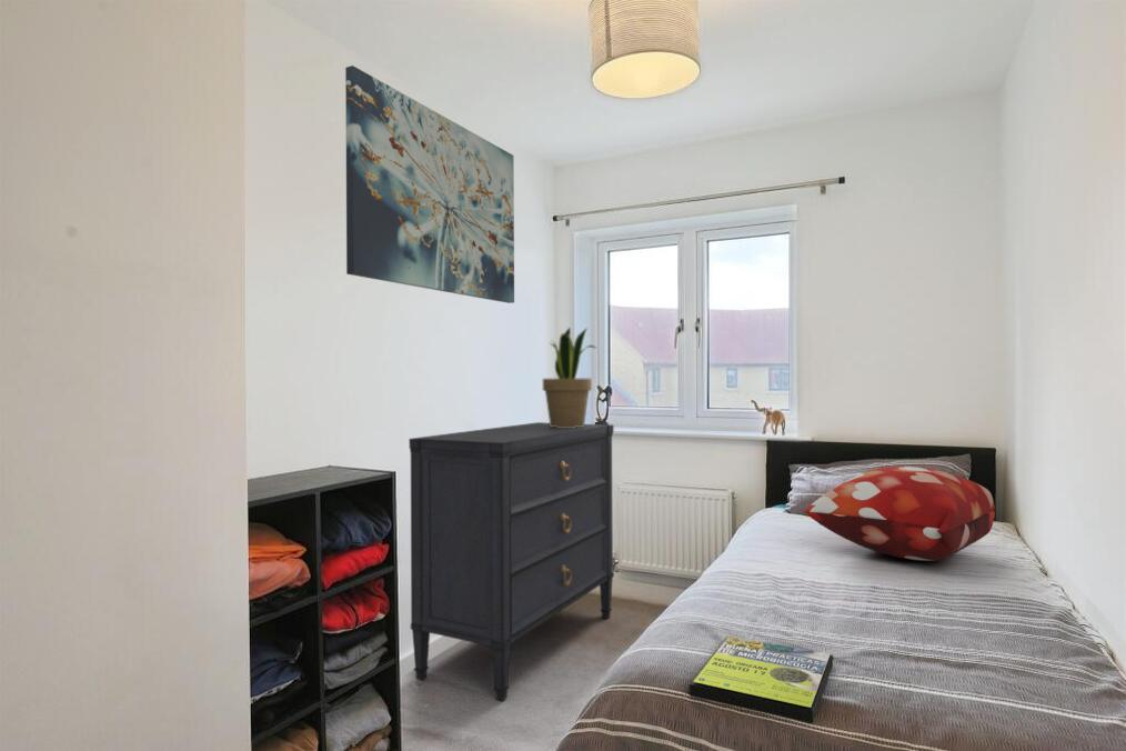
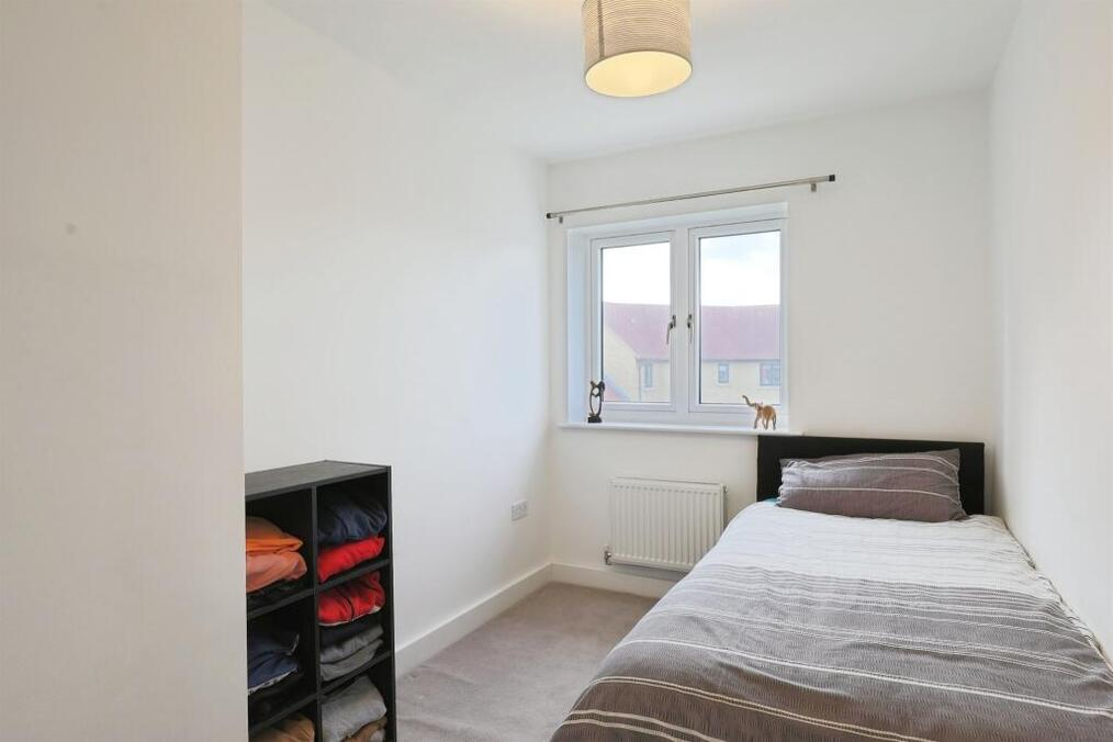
- decorative pillow (902, 510)
- potted plant (571, 376)
- wall art (443, 204)
- dresser (524, 538)
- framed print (764, 673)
